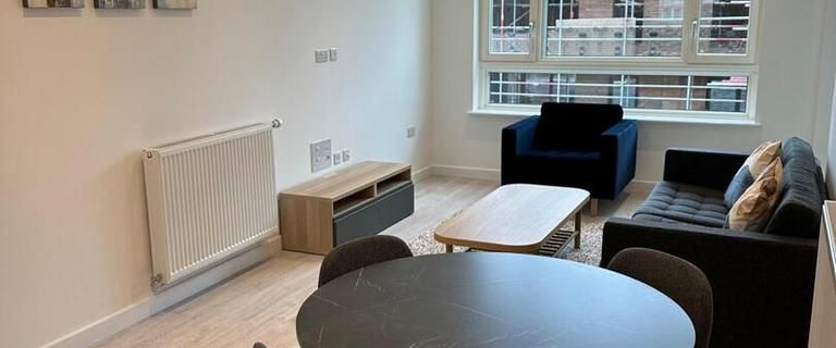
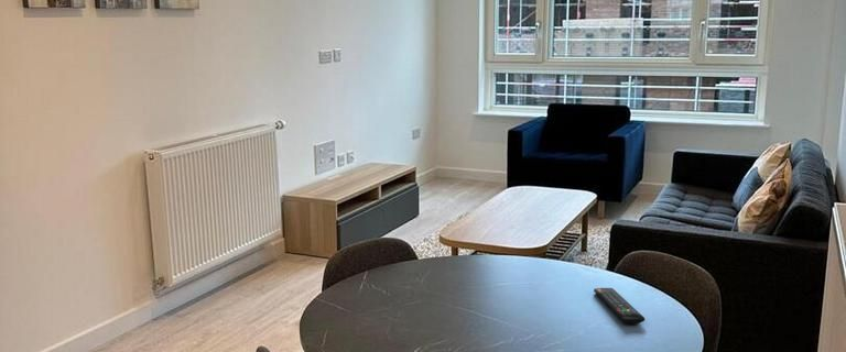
+ remote control (617, 305)
